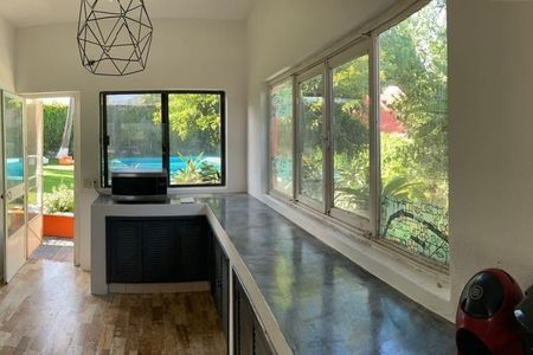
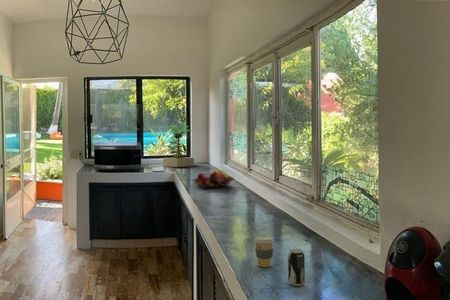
+ fruit basket (214, 178)
+ beverage can (296, 267)
+ potted plant (179, 145)
+ coffee cup (264, 251)
